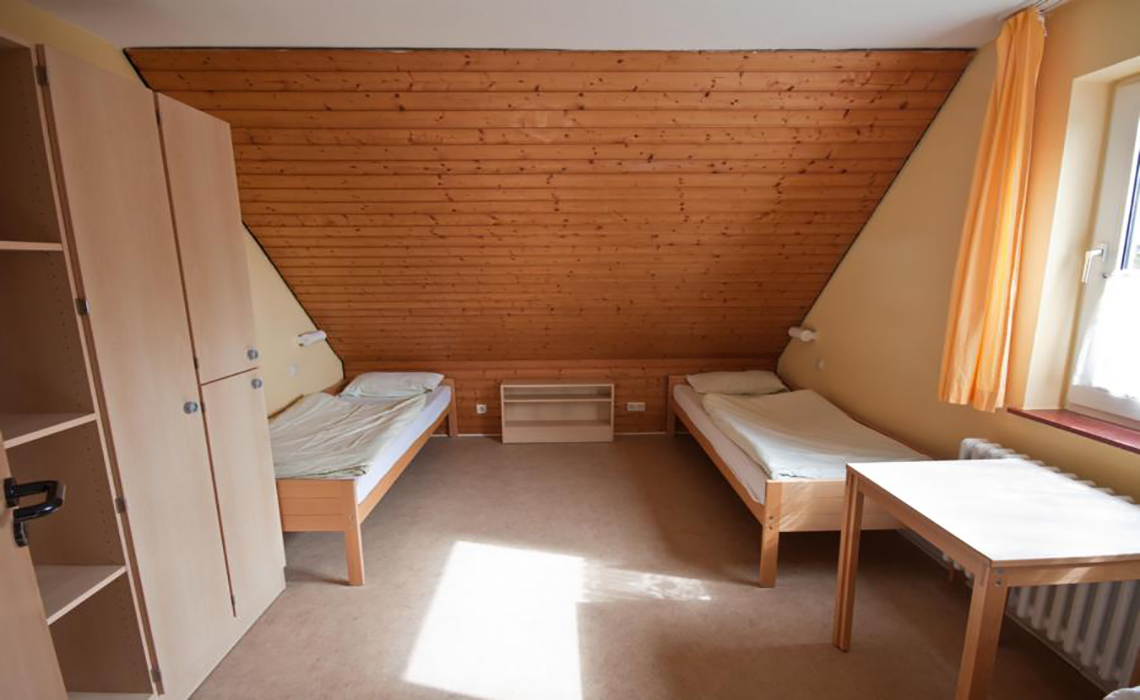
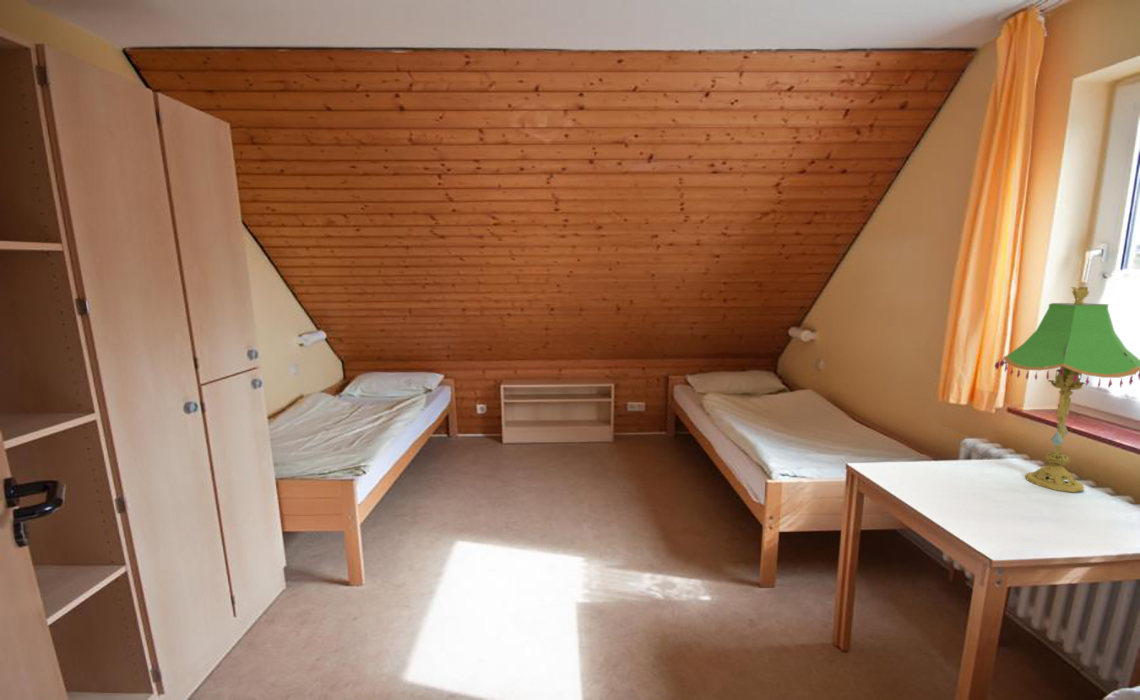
+ table lamp (1066, 387)
